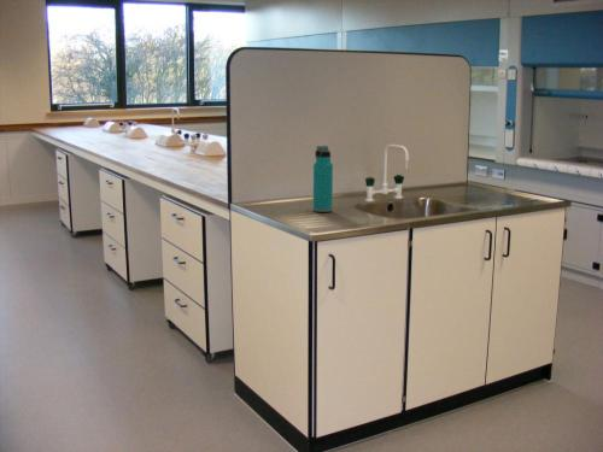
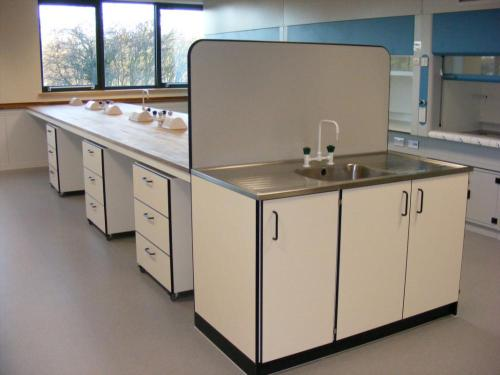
- water bottle (322, 178)
